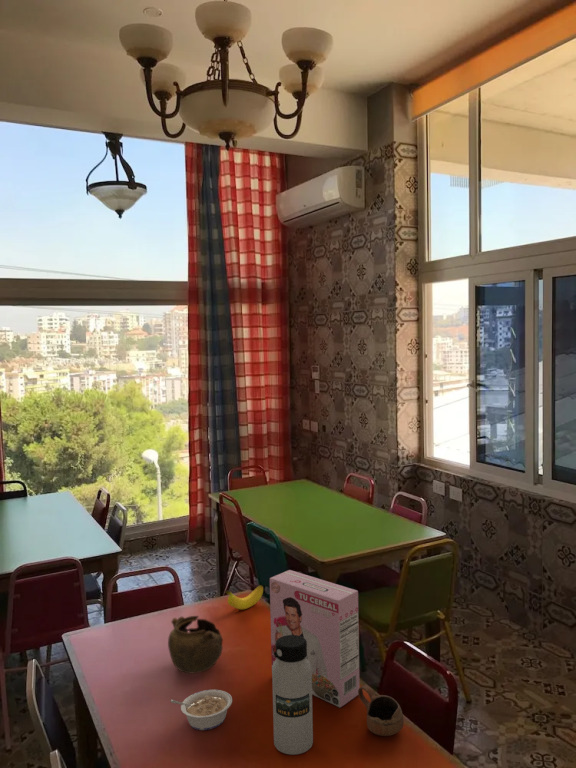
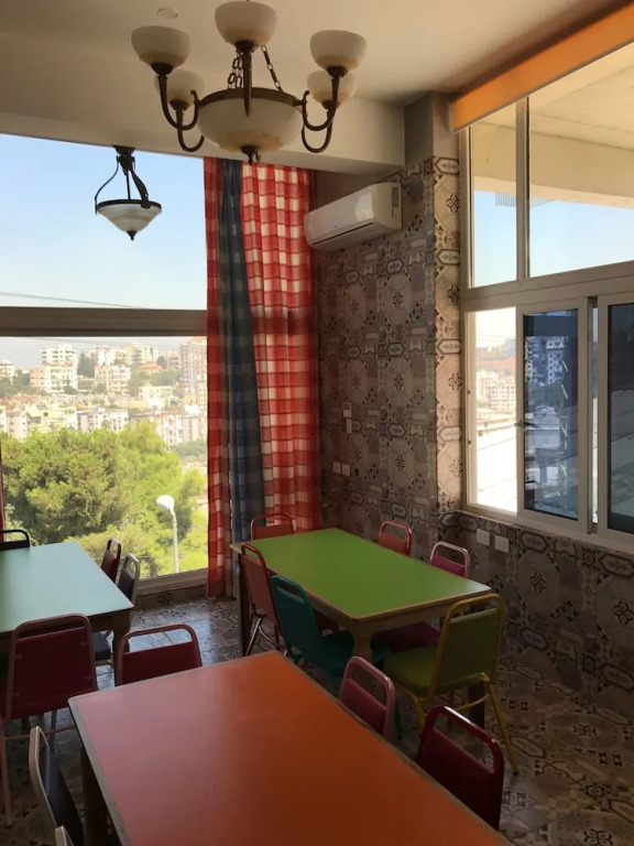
- legume (205, 710)
- cup (382, 709)
- cereal box (313, 634)
- teapot (192, 641)
- water bottle (292, 691)
- banana (245, 597)
